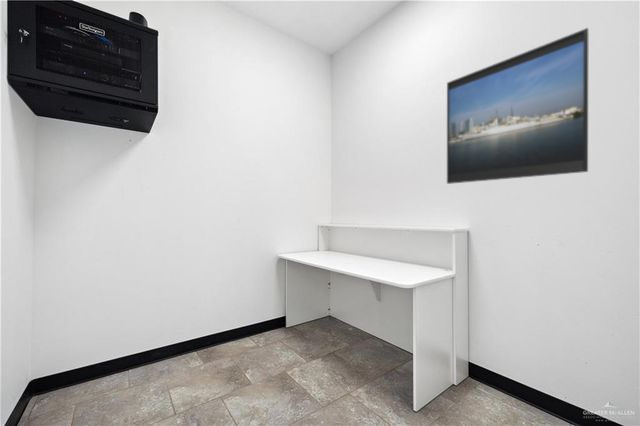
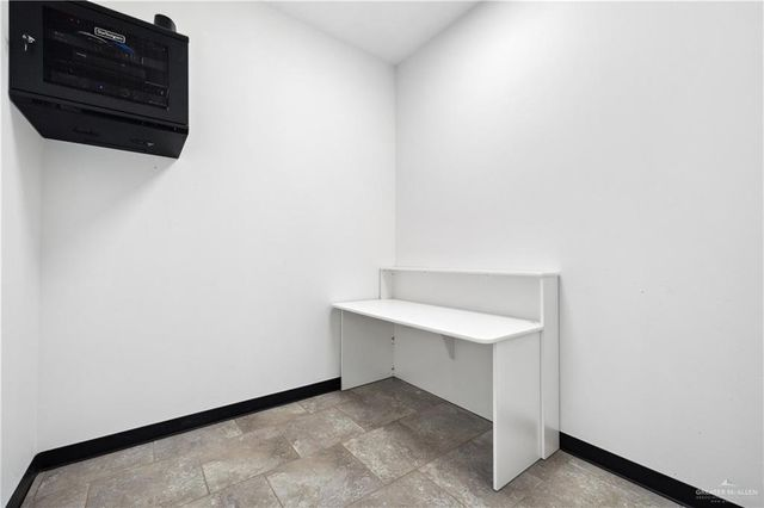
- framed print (505, 119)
